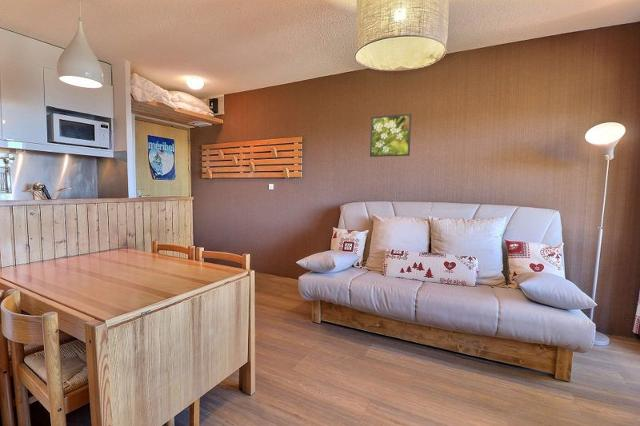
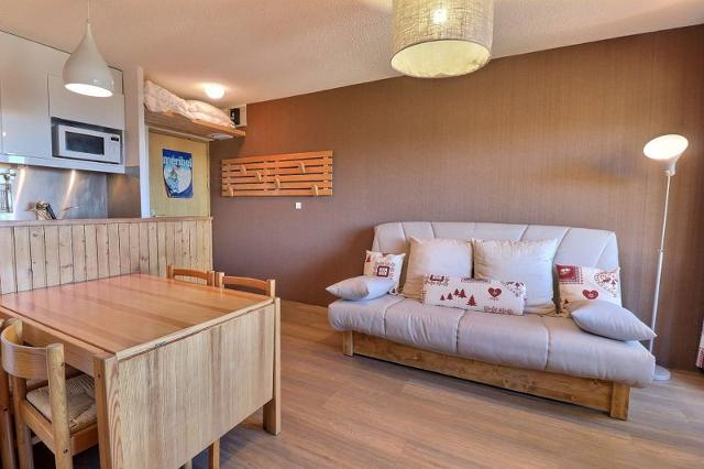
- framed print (390, 135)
